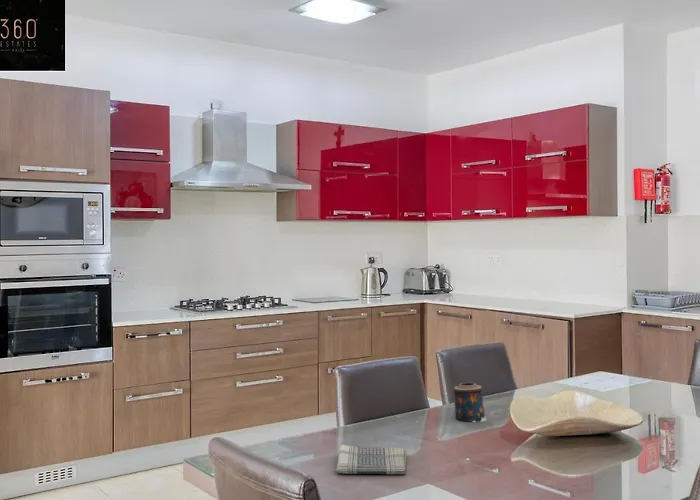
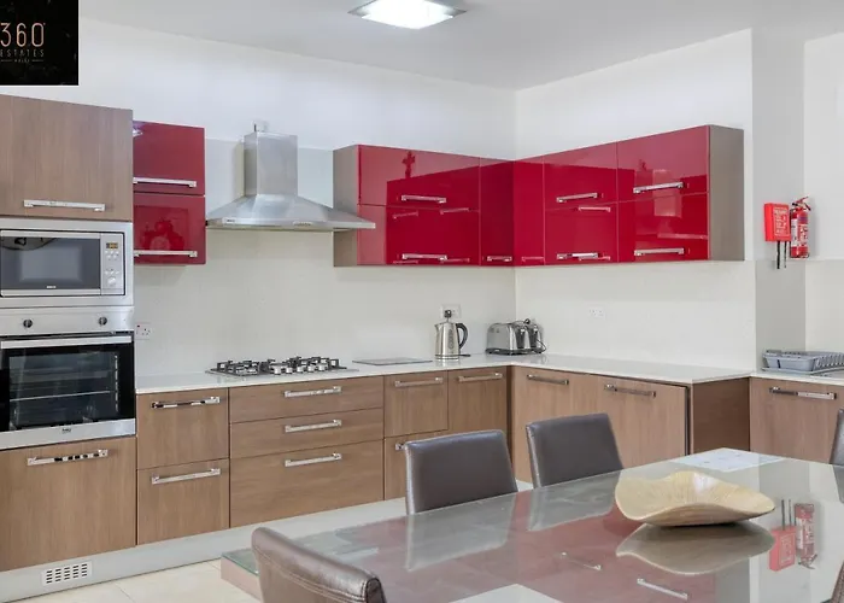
- candle (472, 400)
- dish towel (372, 457)
